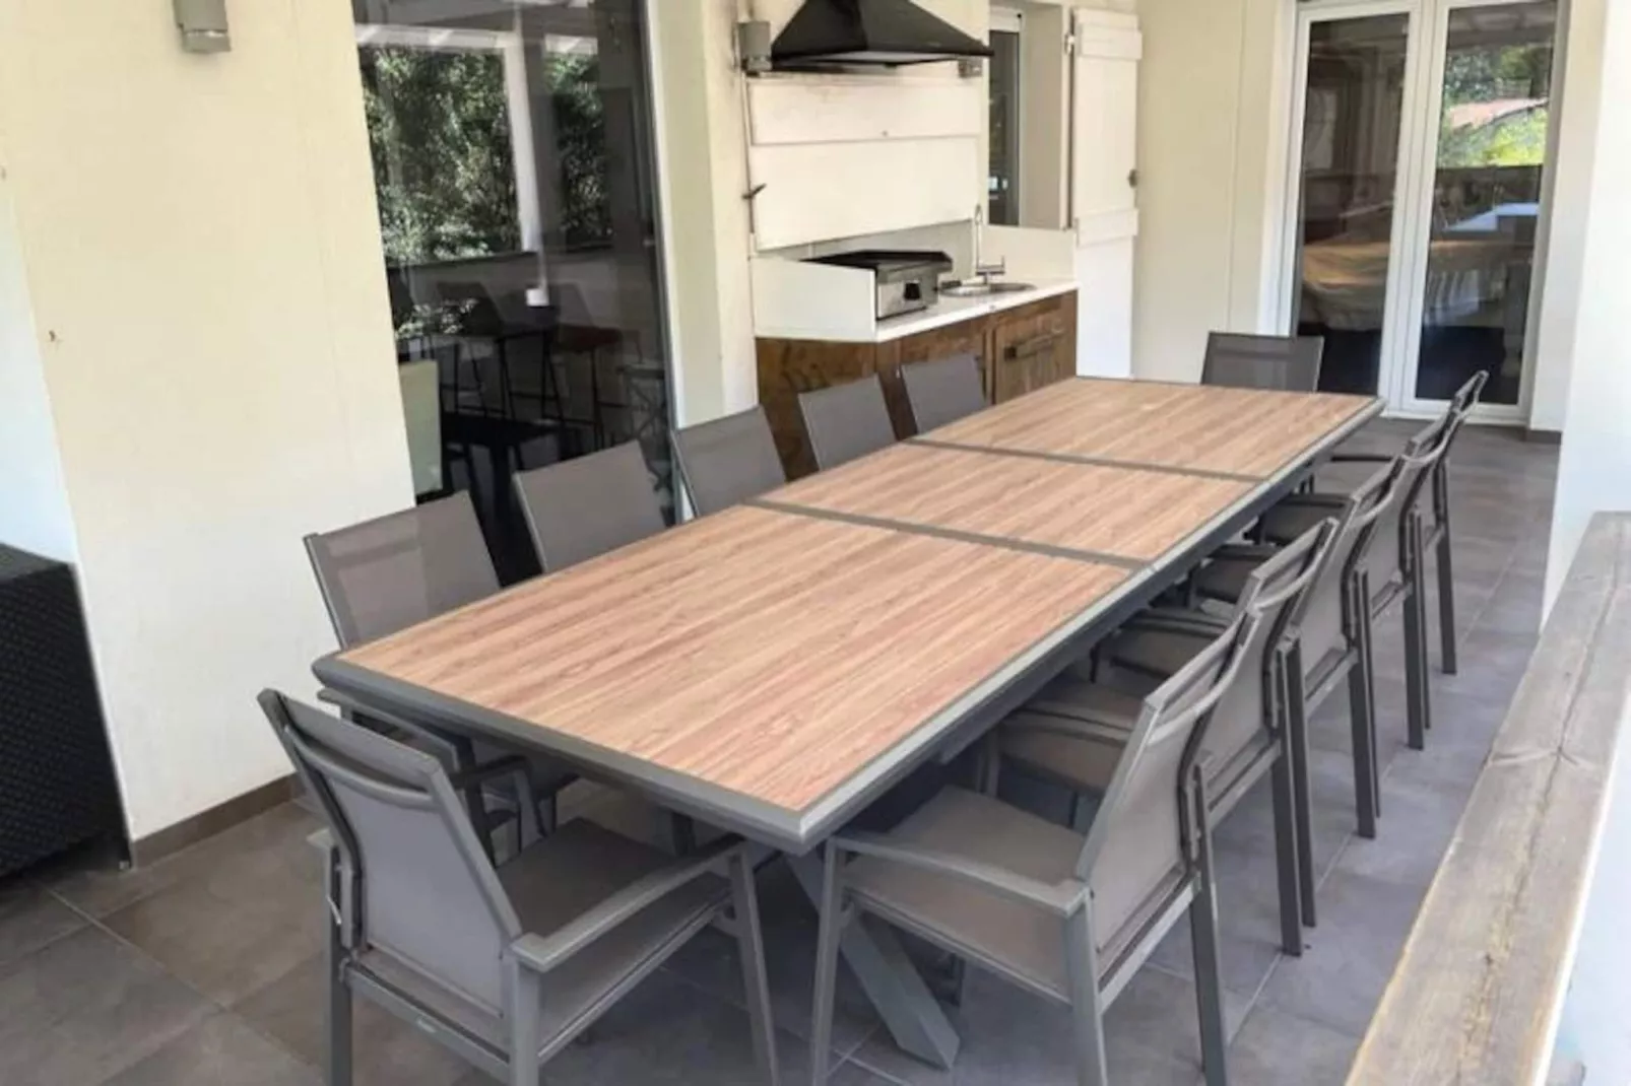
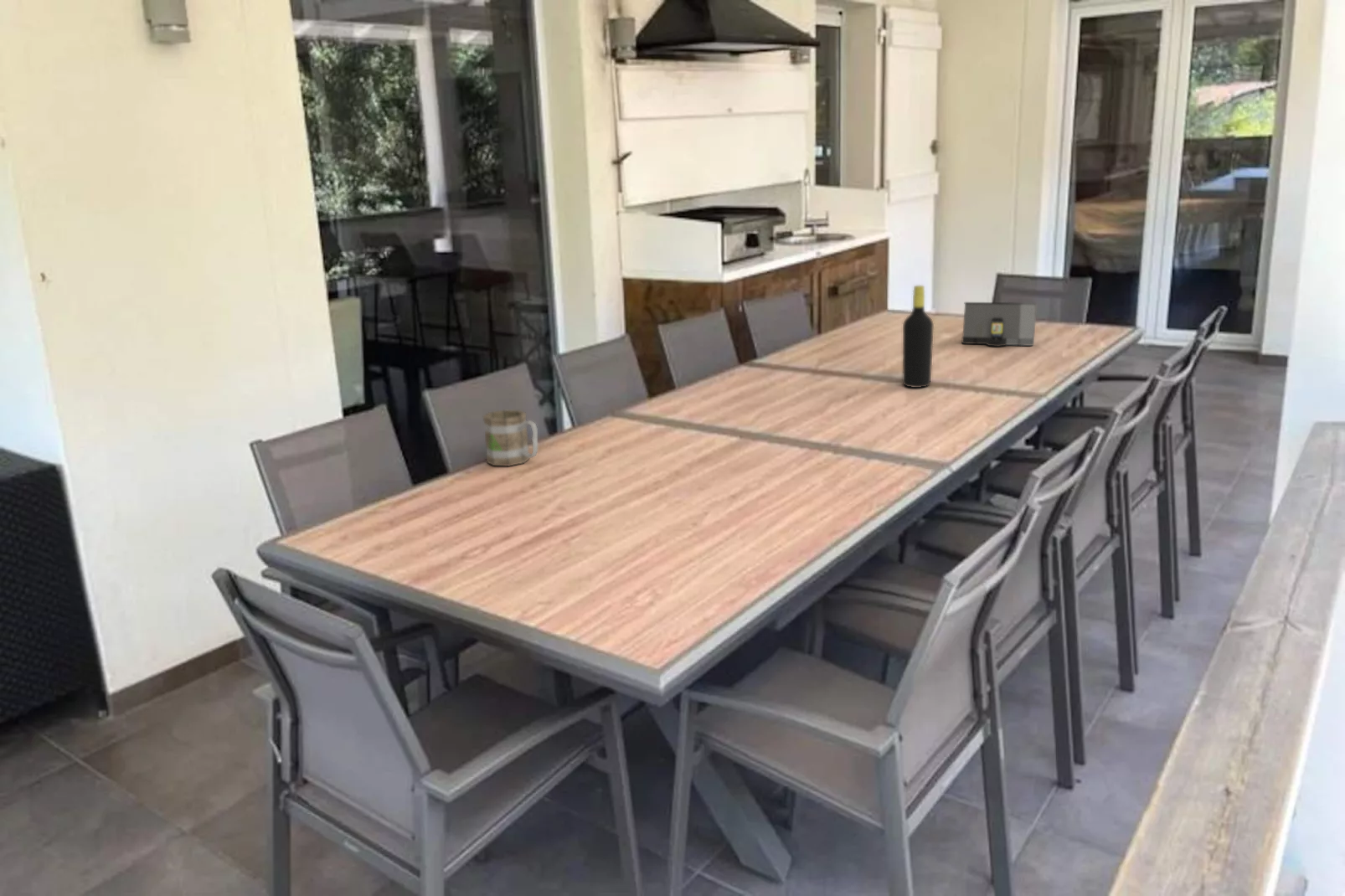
+ bottle (917, 336)
+ speaker (998, 322)
+ mug (513, 438)
